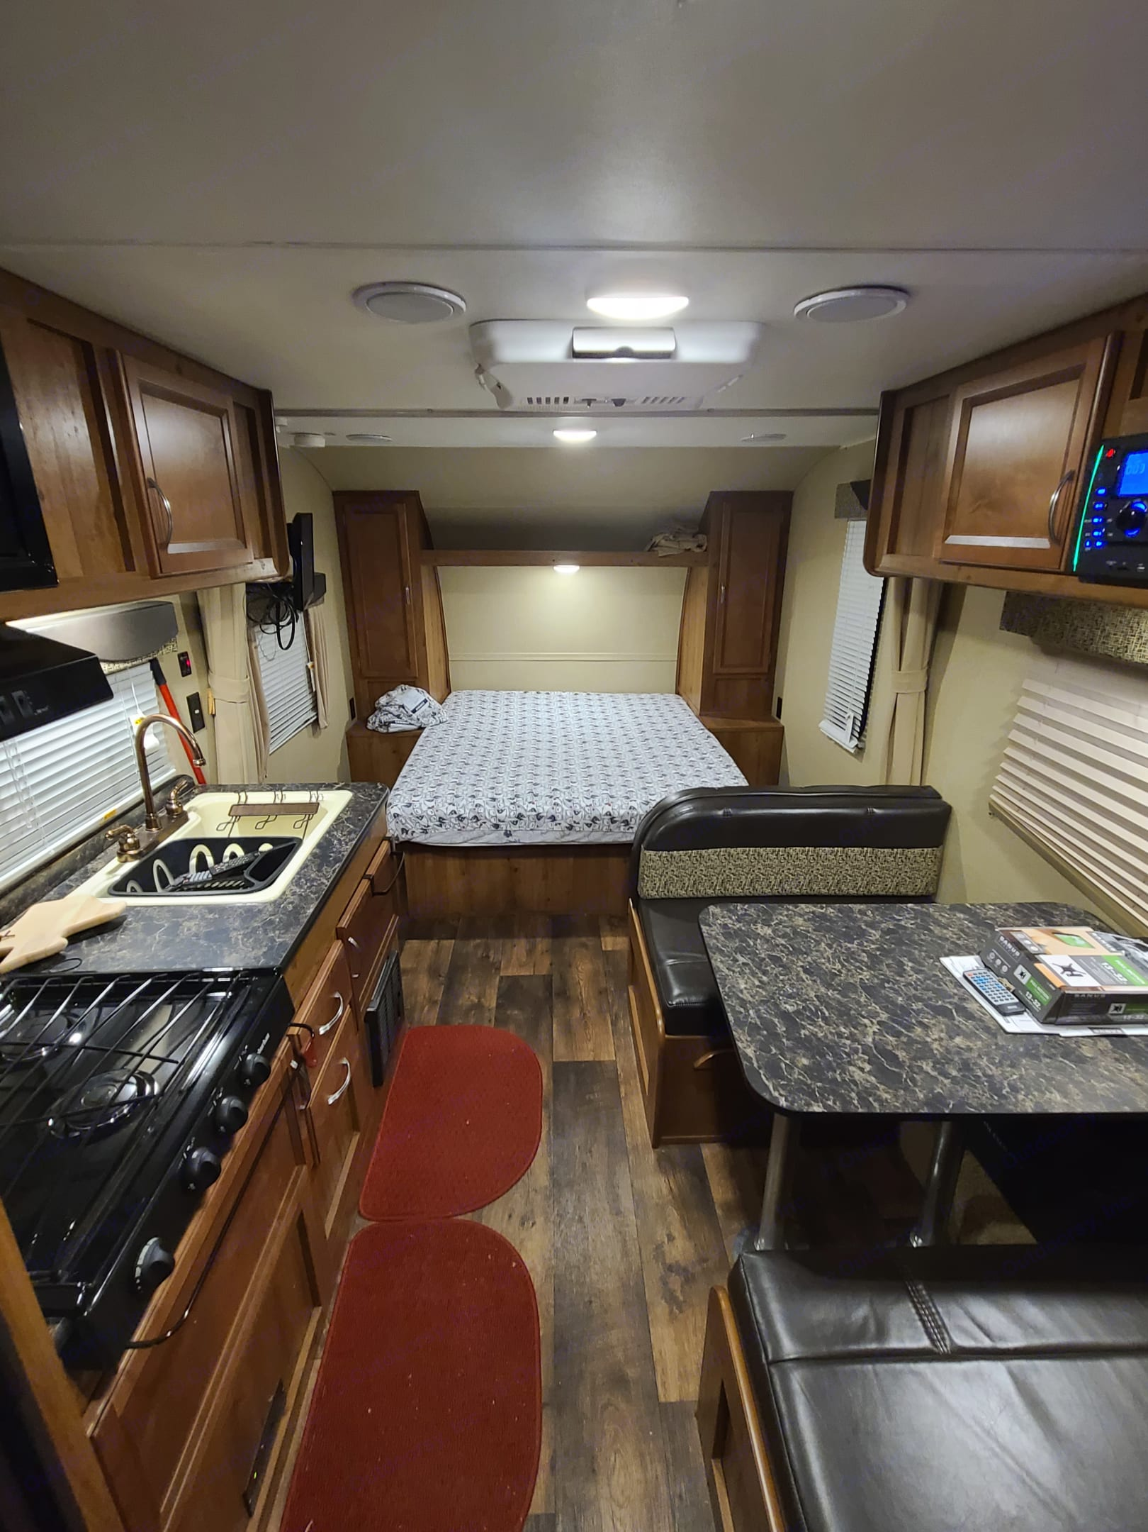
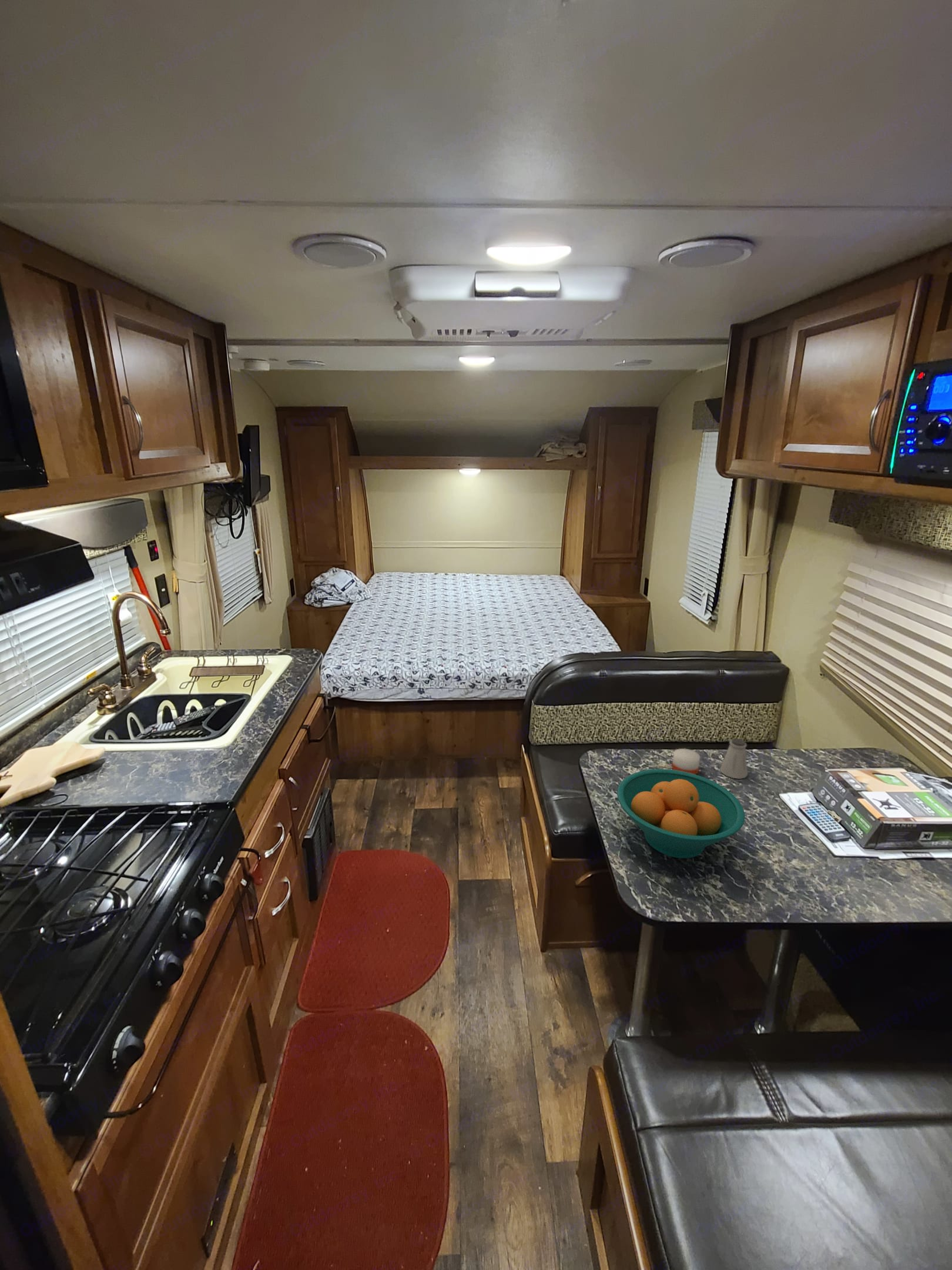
+ candle (686, 754)
+ saltshaker (736, 756)
+ fruit bowl (677, 811)
